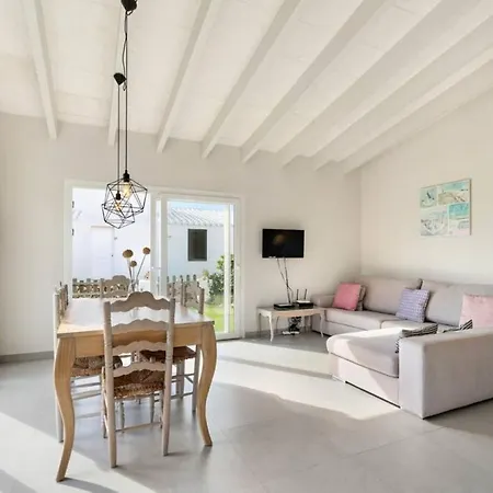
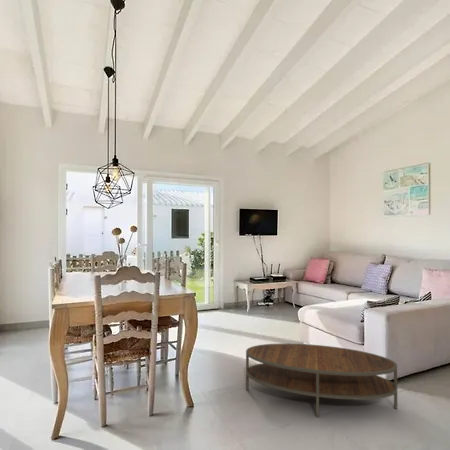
+ coffee table (317, 377)
